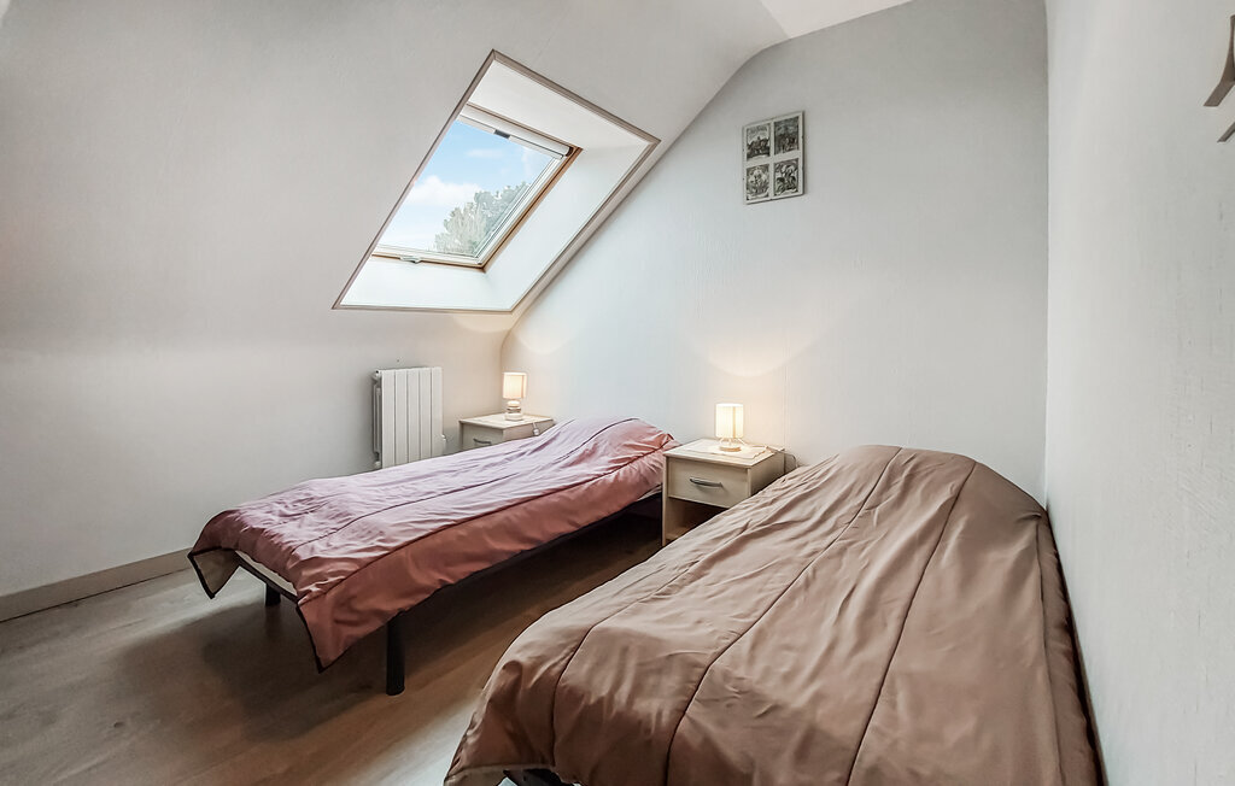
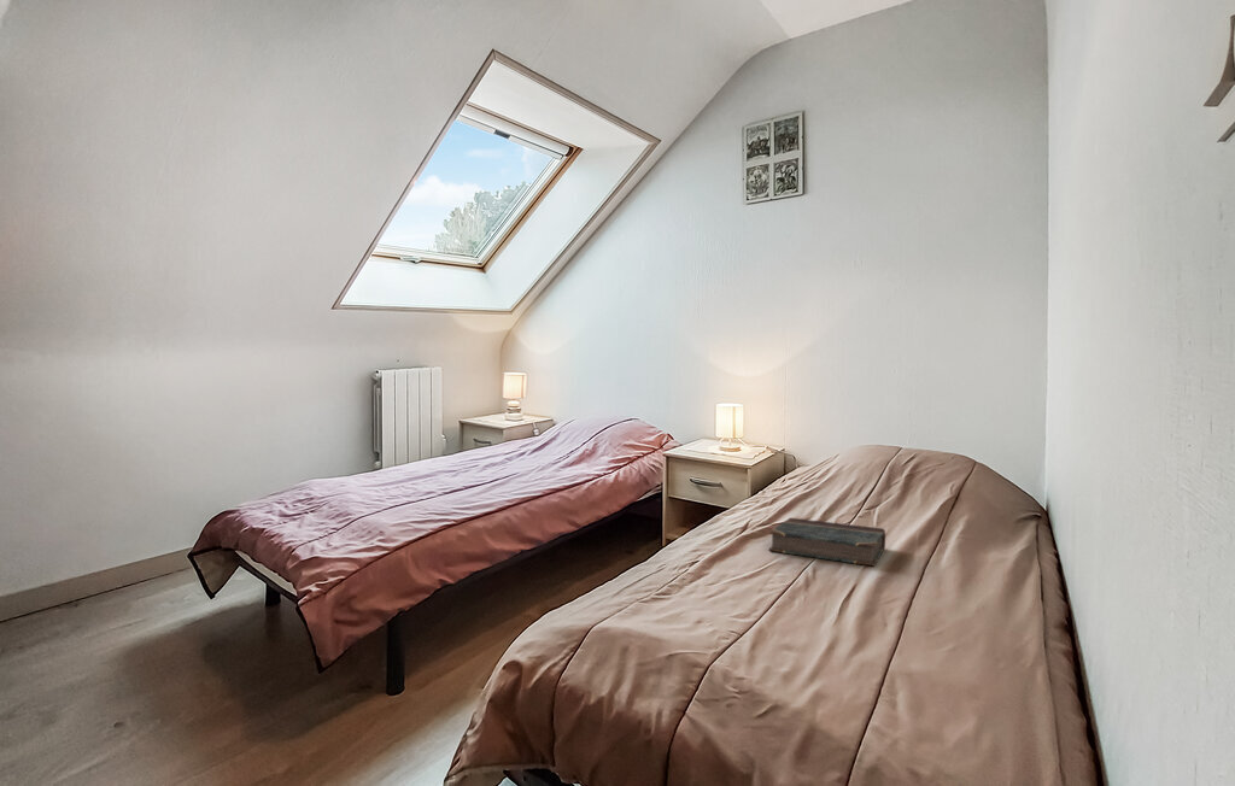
+ book (827, 539)
